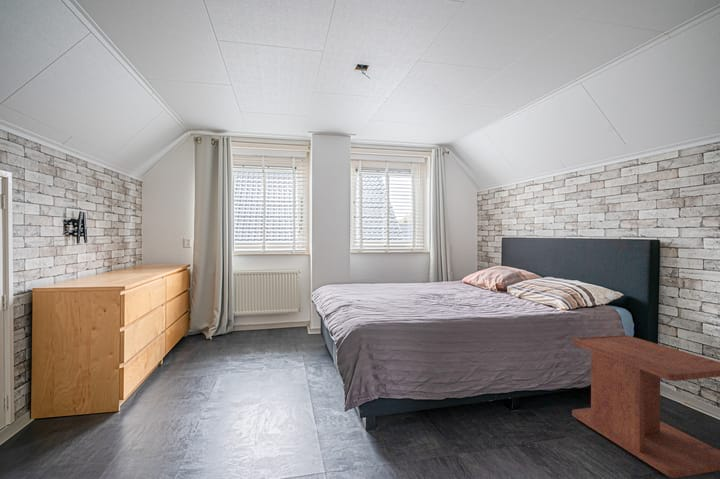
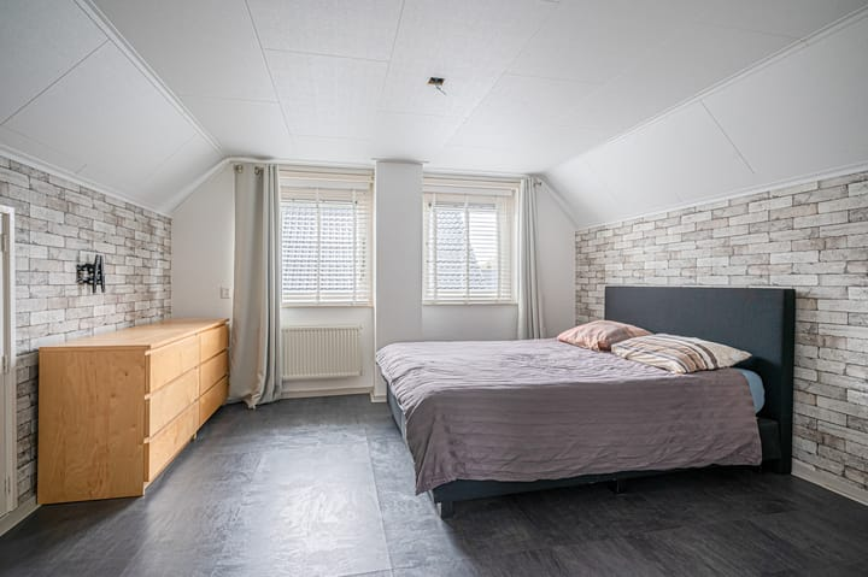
- side table (644, 395)
